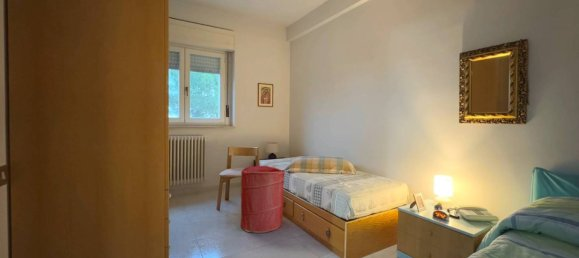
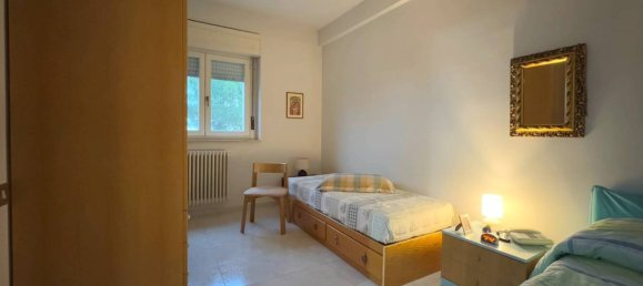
- laundry hamper (263, 195)
